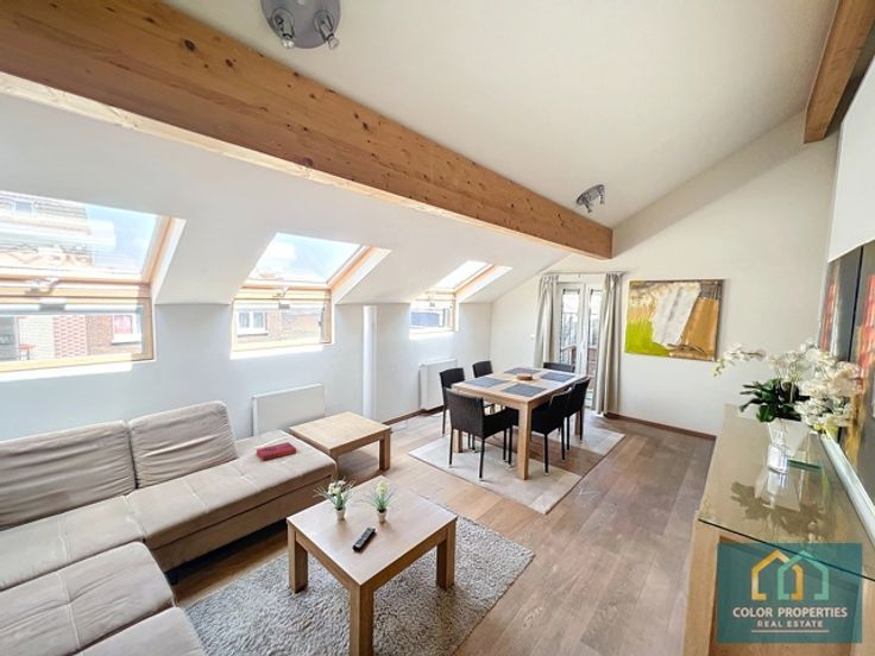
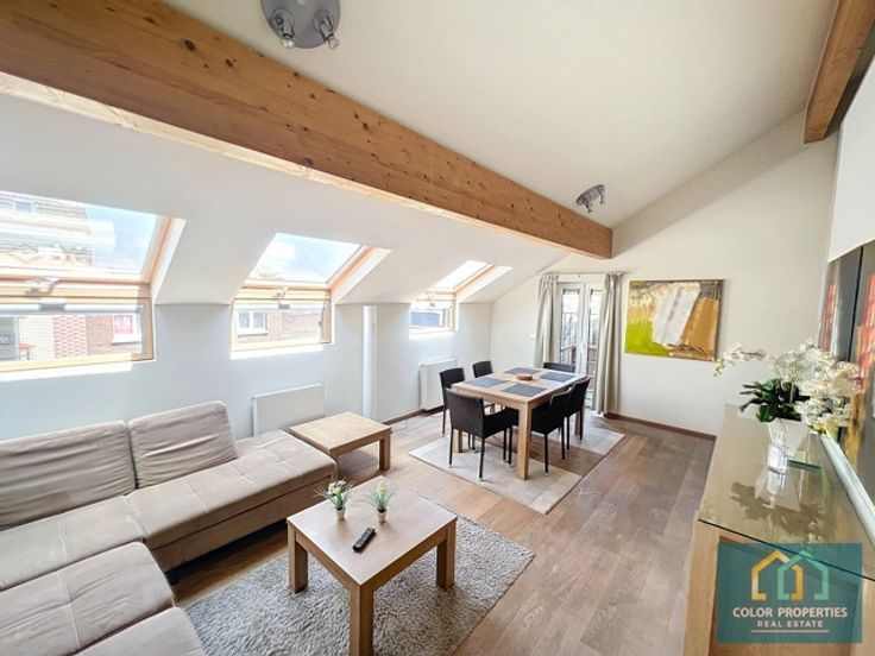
- hardback book (276, 450)
